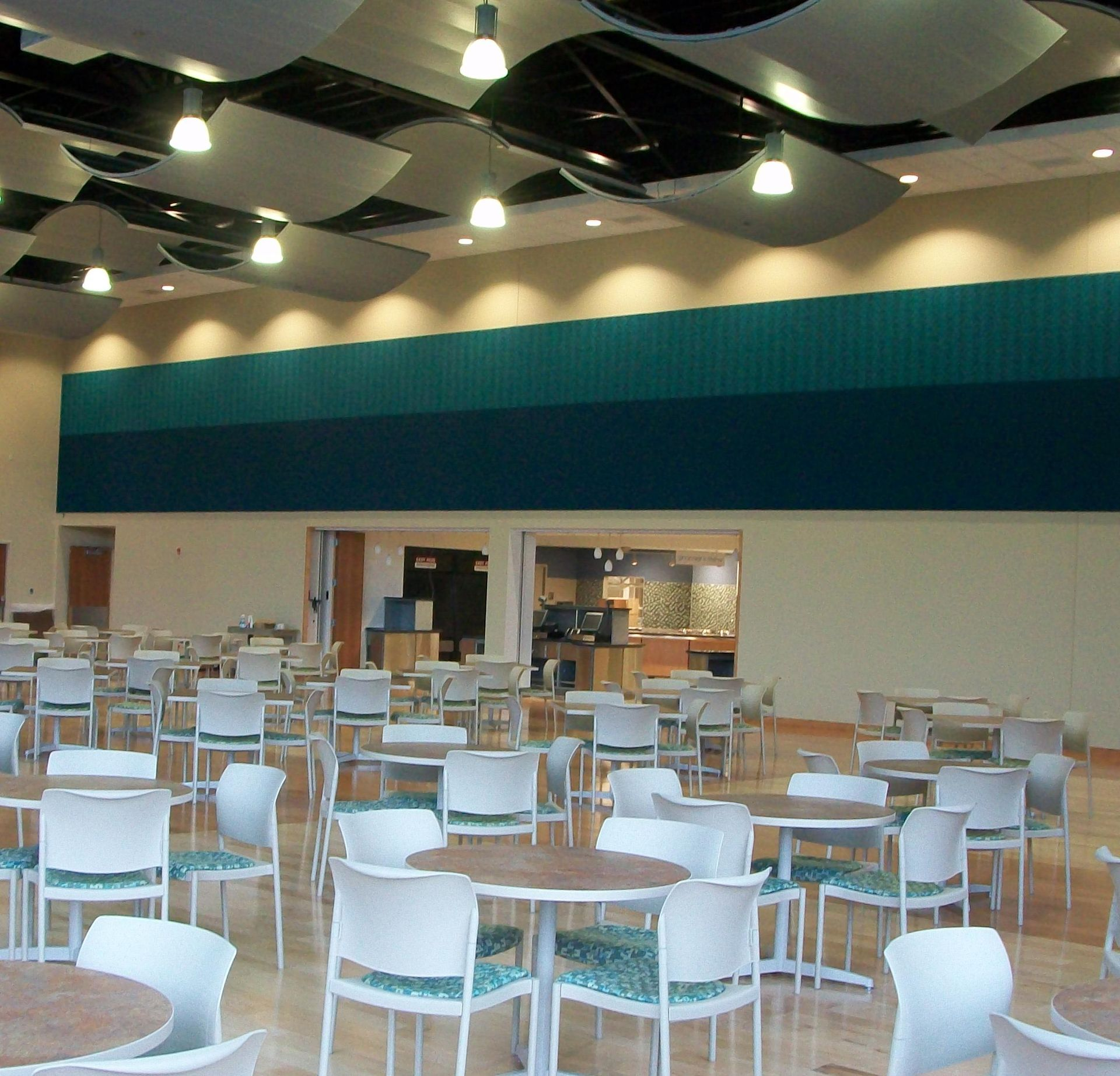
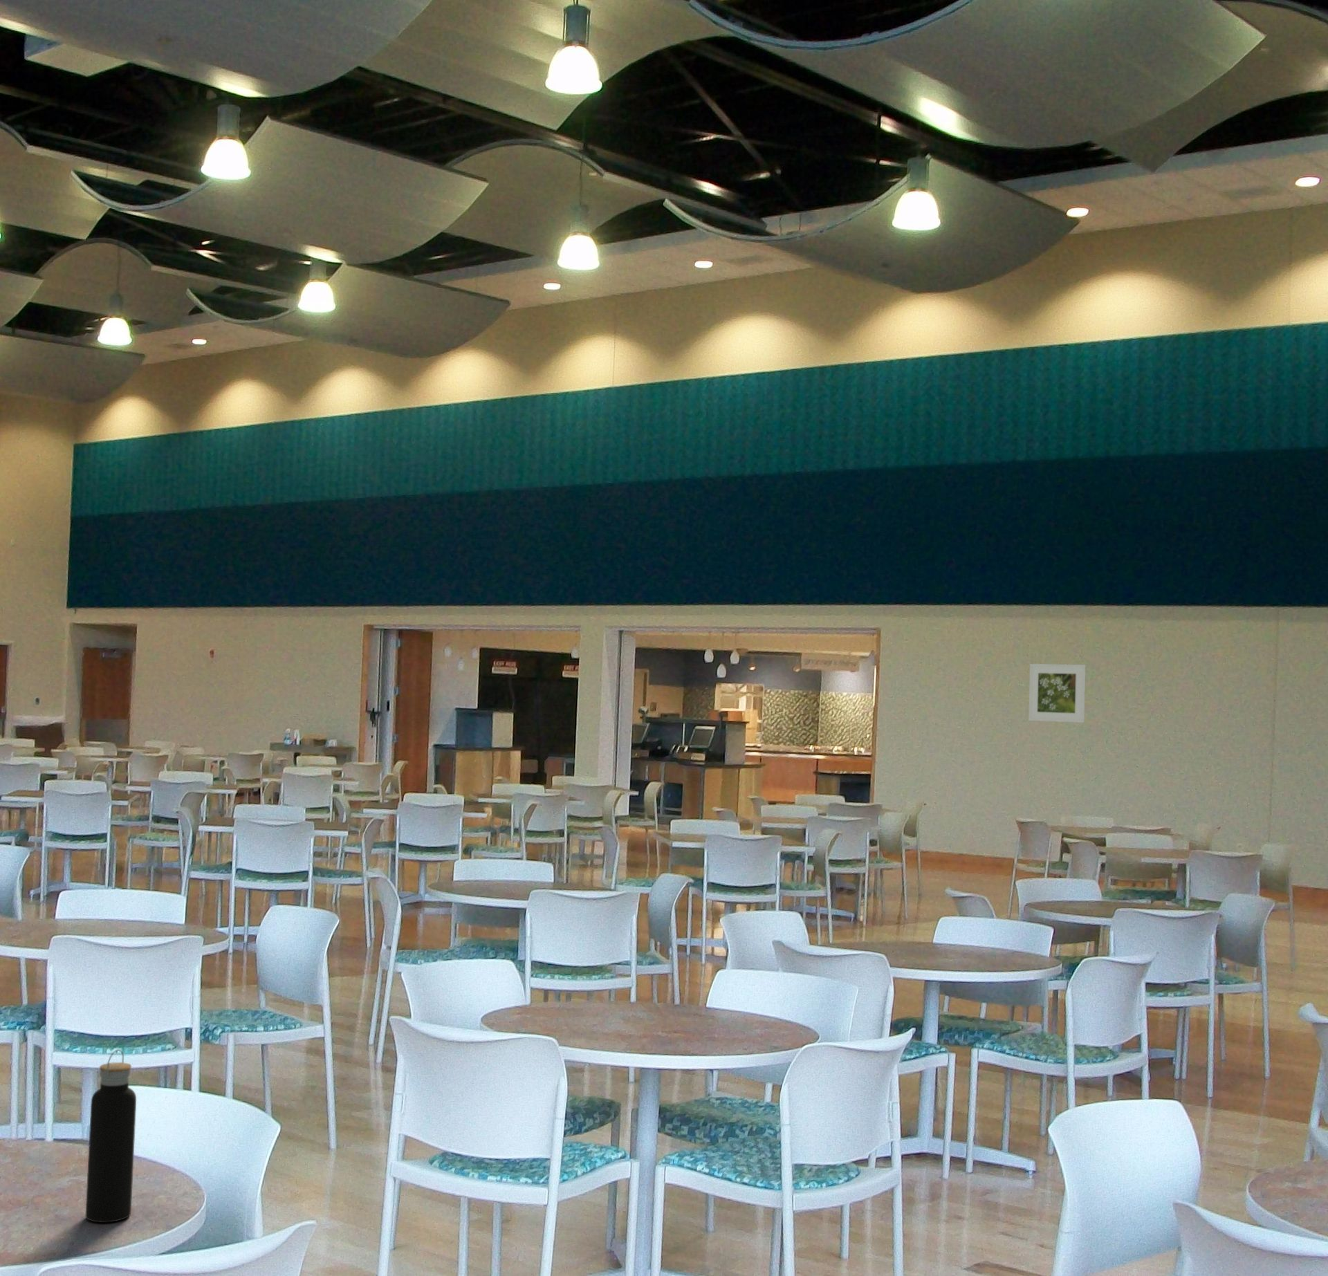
+ water bottle (111, 1133)
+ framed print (1056, 693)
